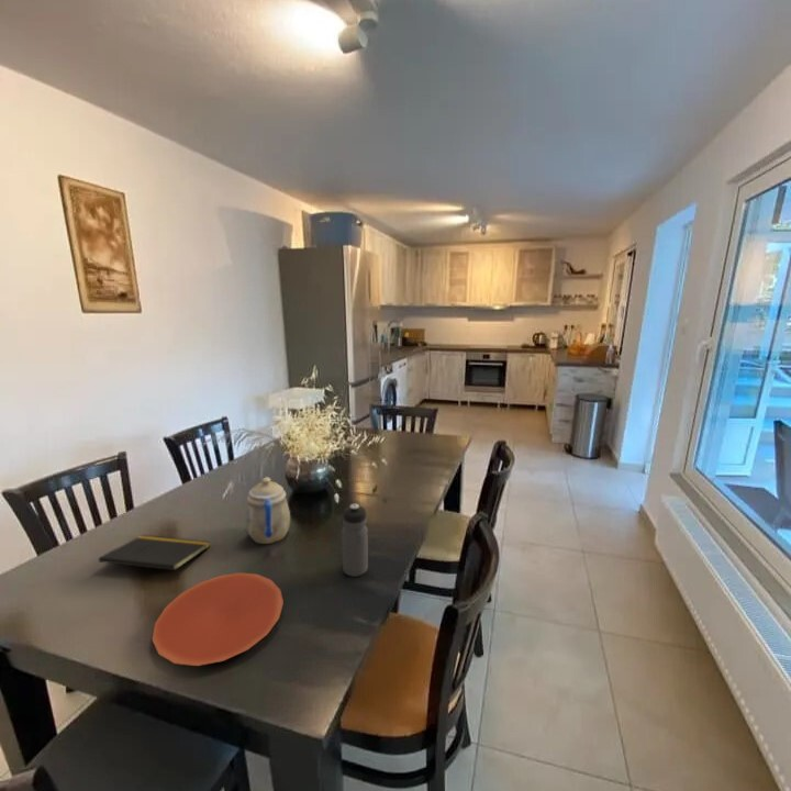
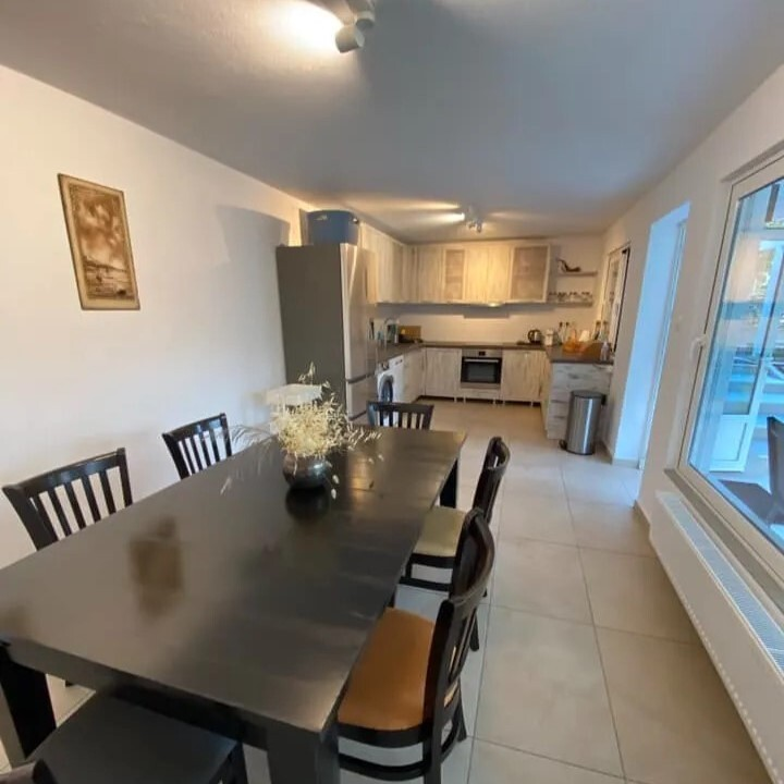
- teapot (267, 506)
- notepad (157, 550)
- plate (222, 616)
- water bottle (355, 537)
